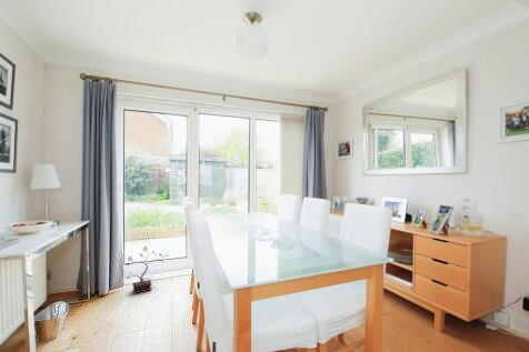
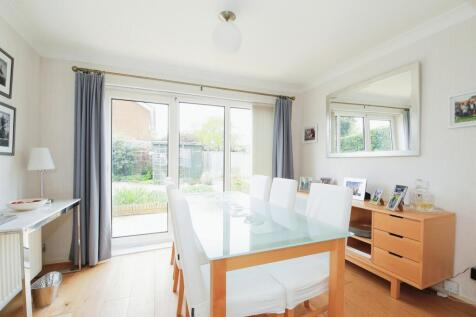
- potted plant (147, 269)
